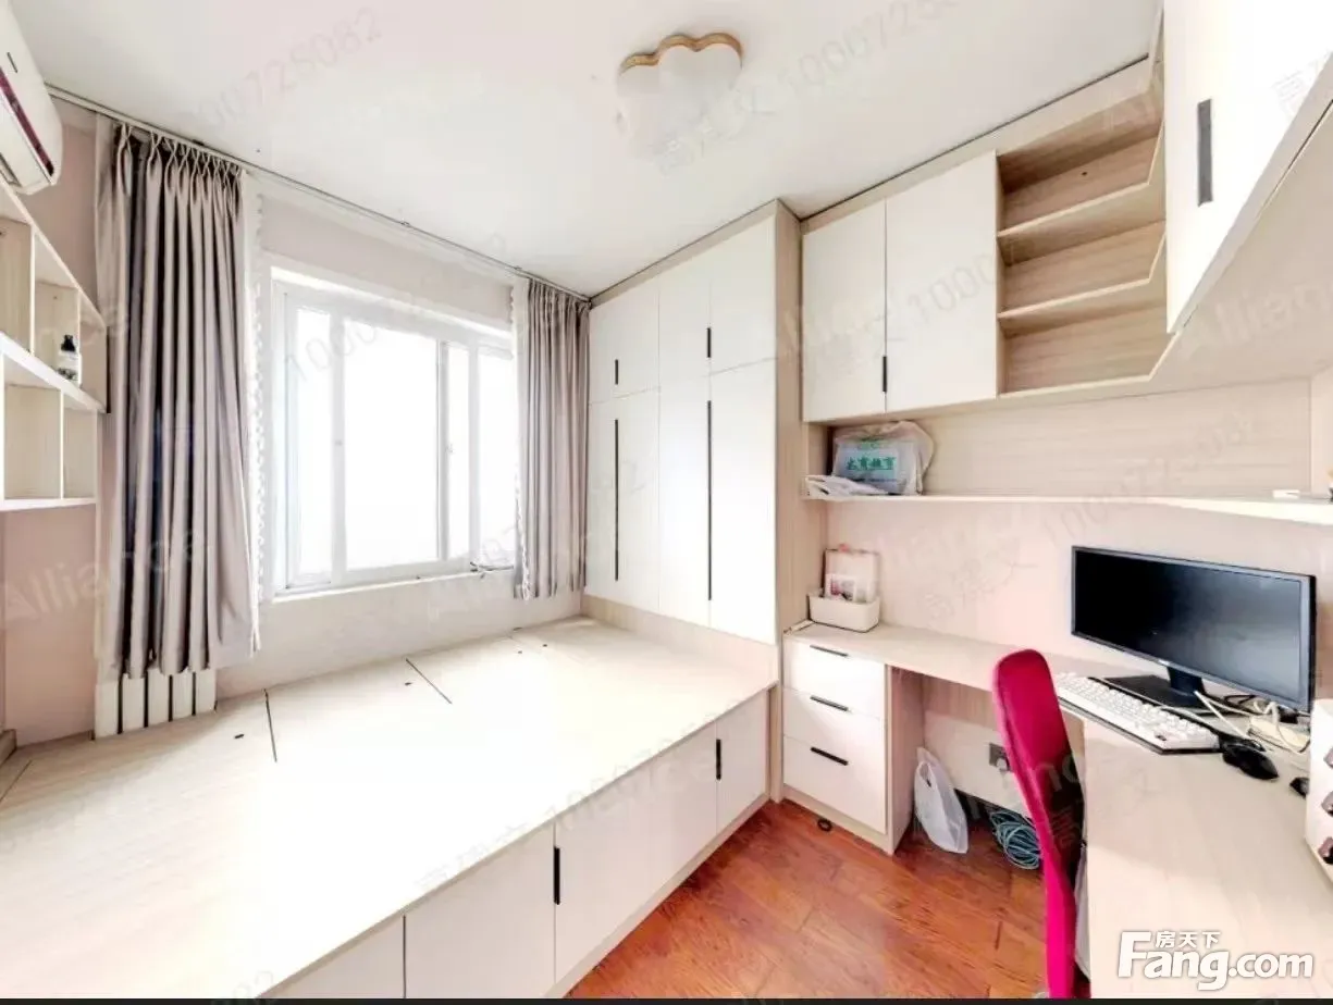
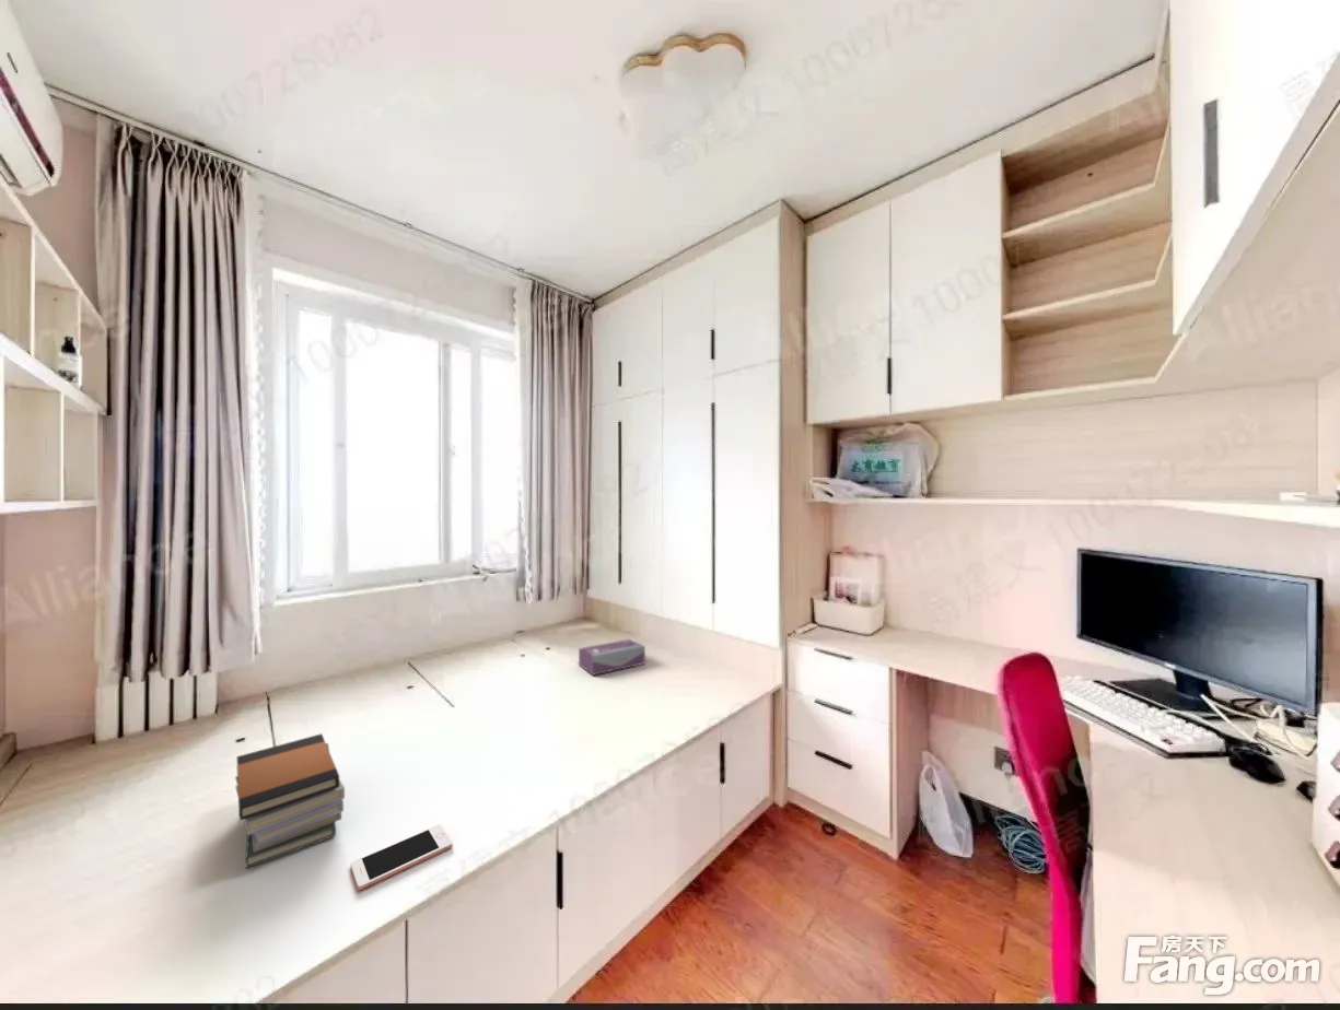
+ tissue box (611, 655)
+ book stack (289, 794)
+ cell phone (403, 854)
